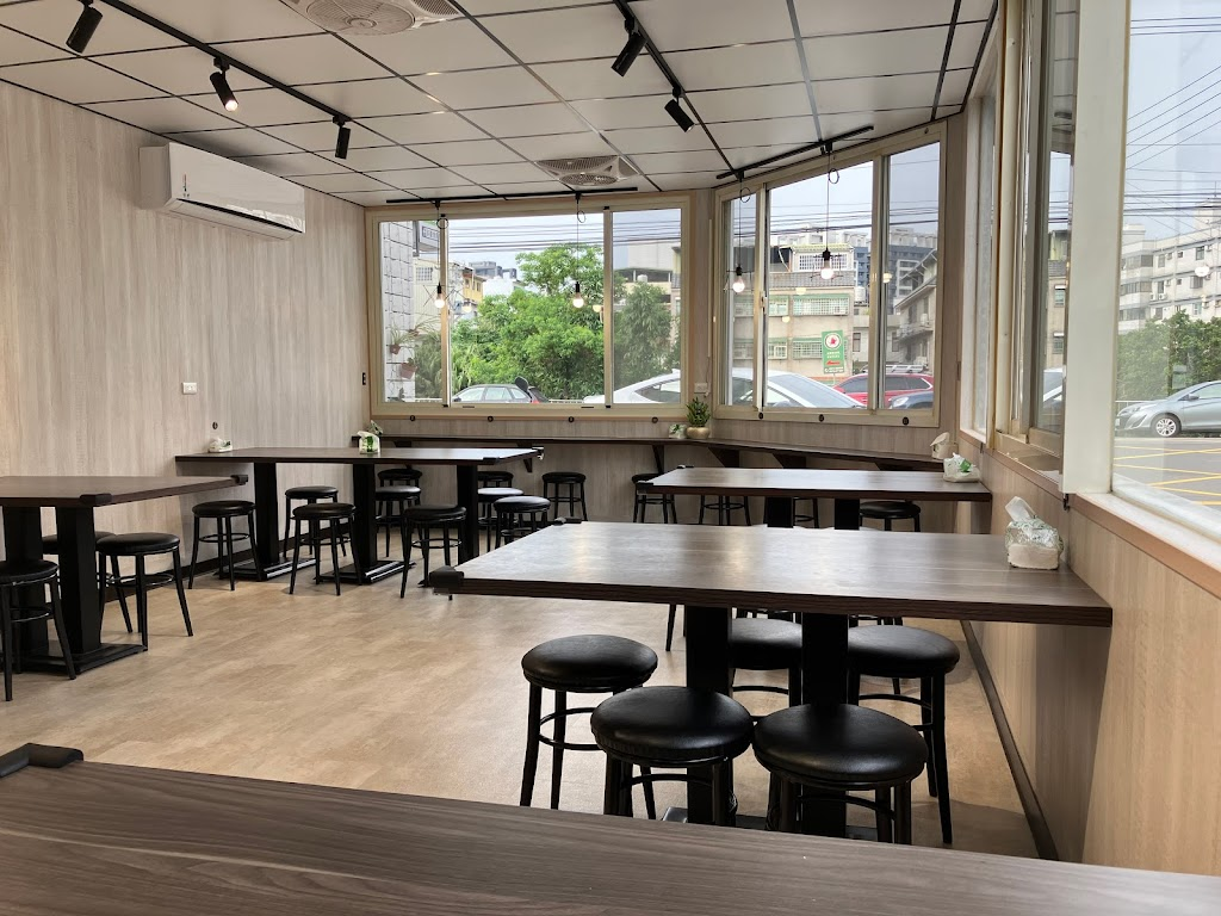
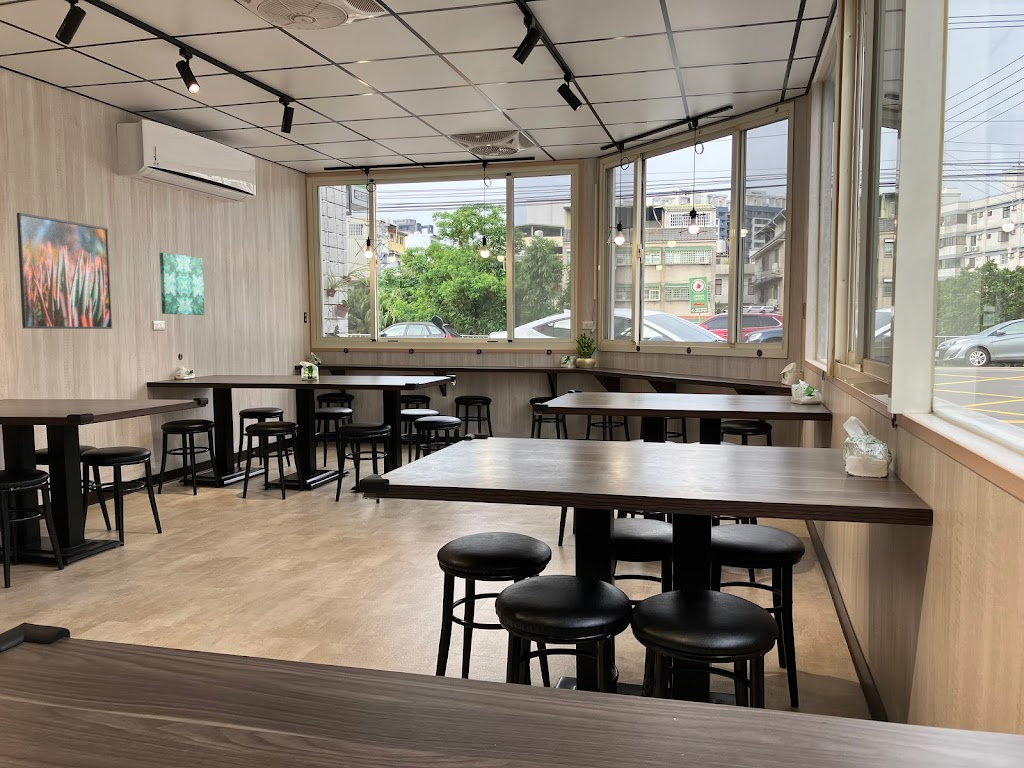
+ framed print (67, 275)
+ wall art (182, 285)
